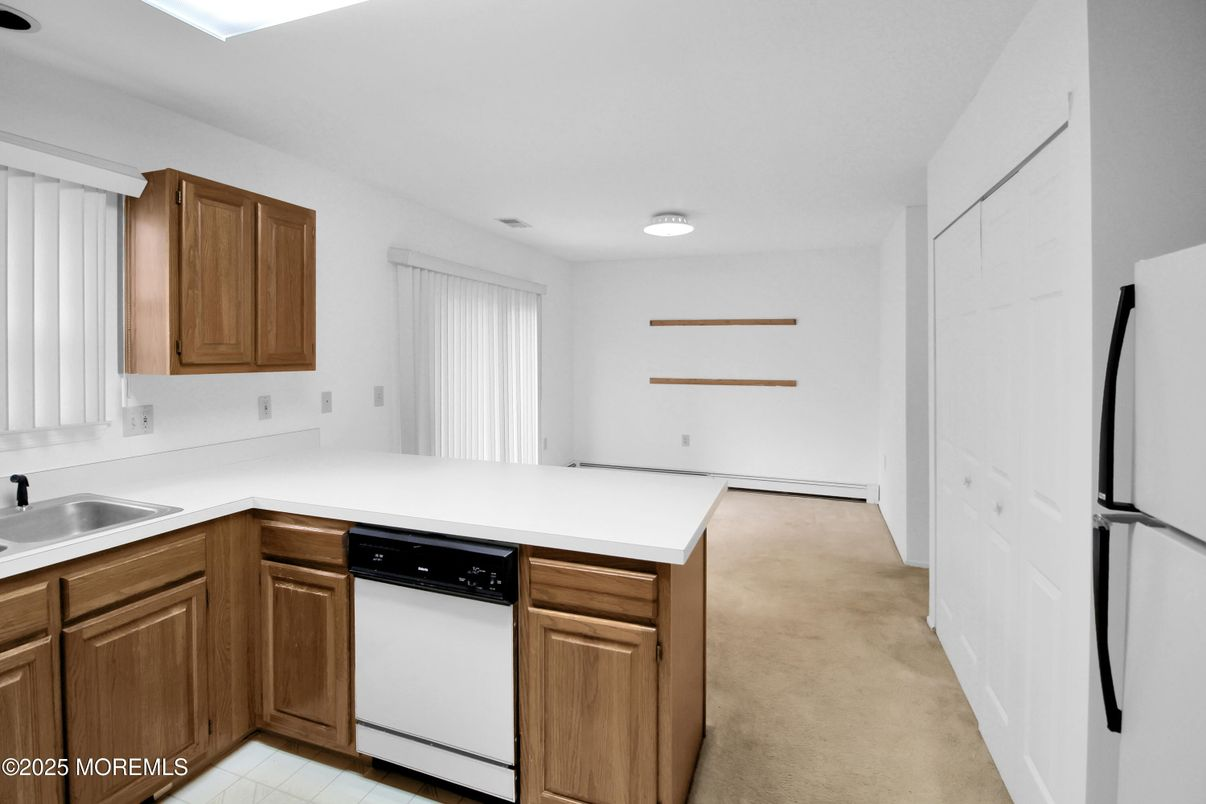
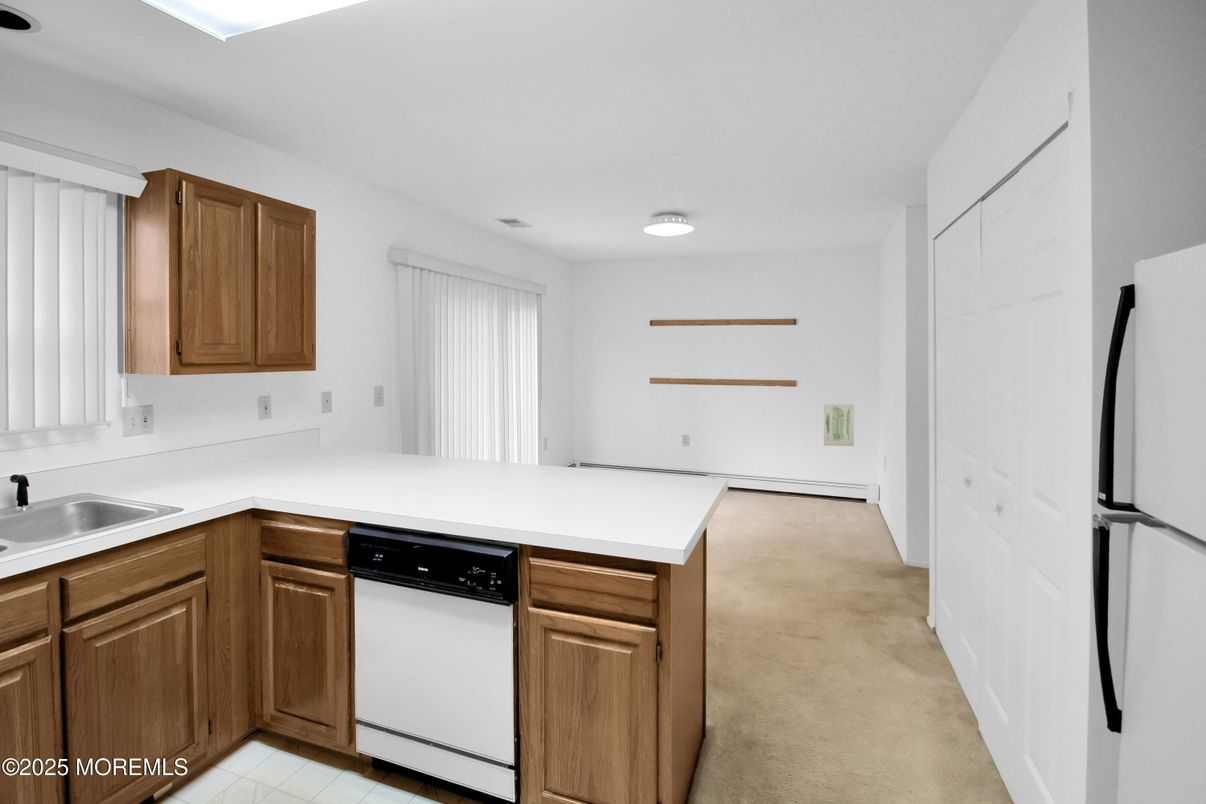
+ wall art (838, 425)
